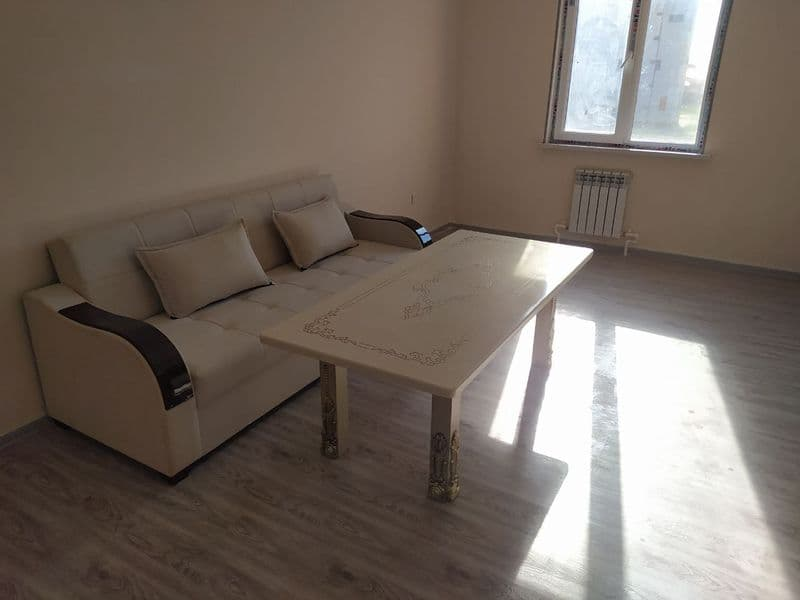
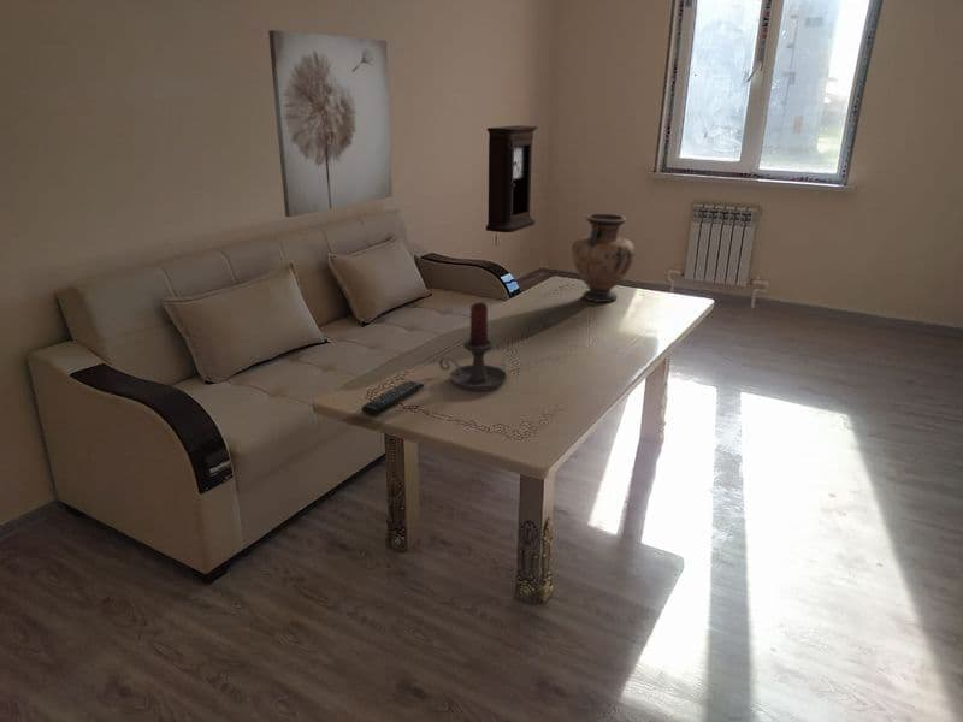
+ vase (602, 258)
+ candle holder (471, 342)
+ remote control (394, 397)
+ wall art (338, 124)
+ pendulum clock (513, 178)
